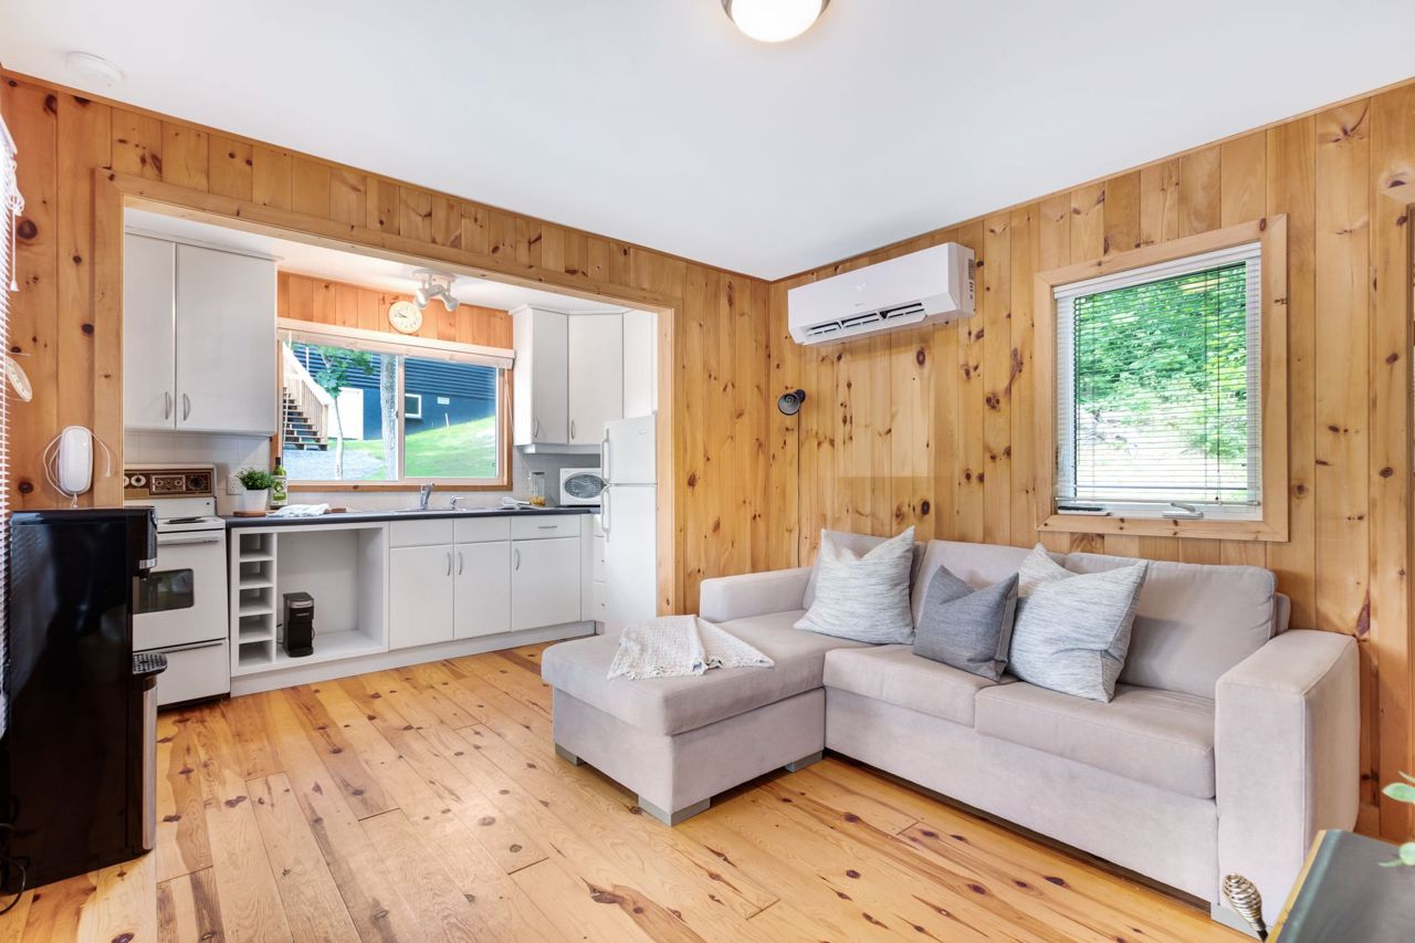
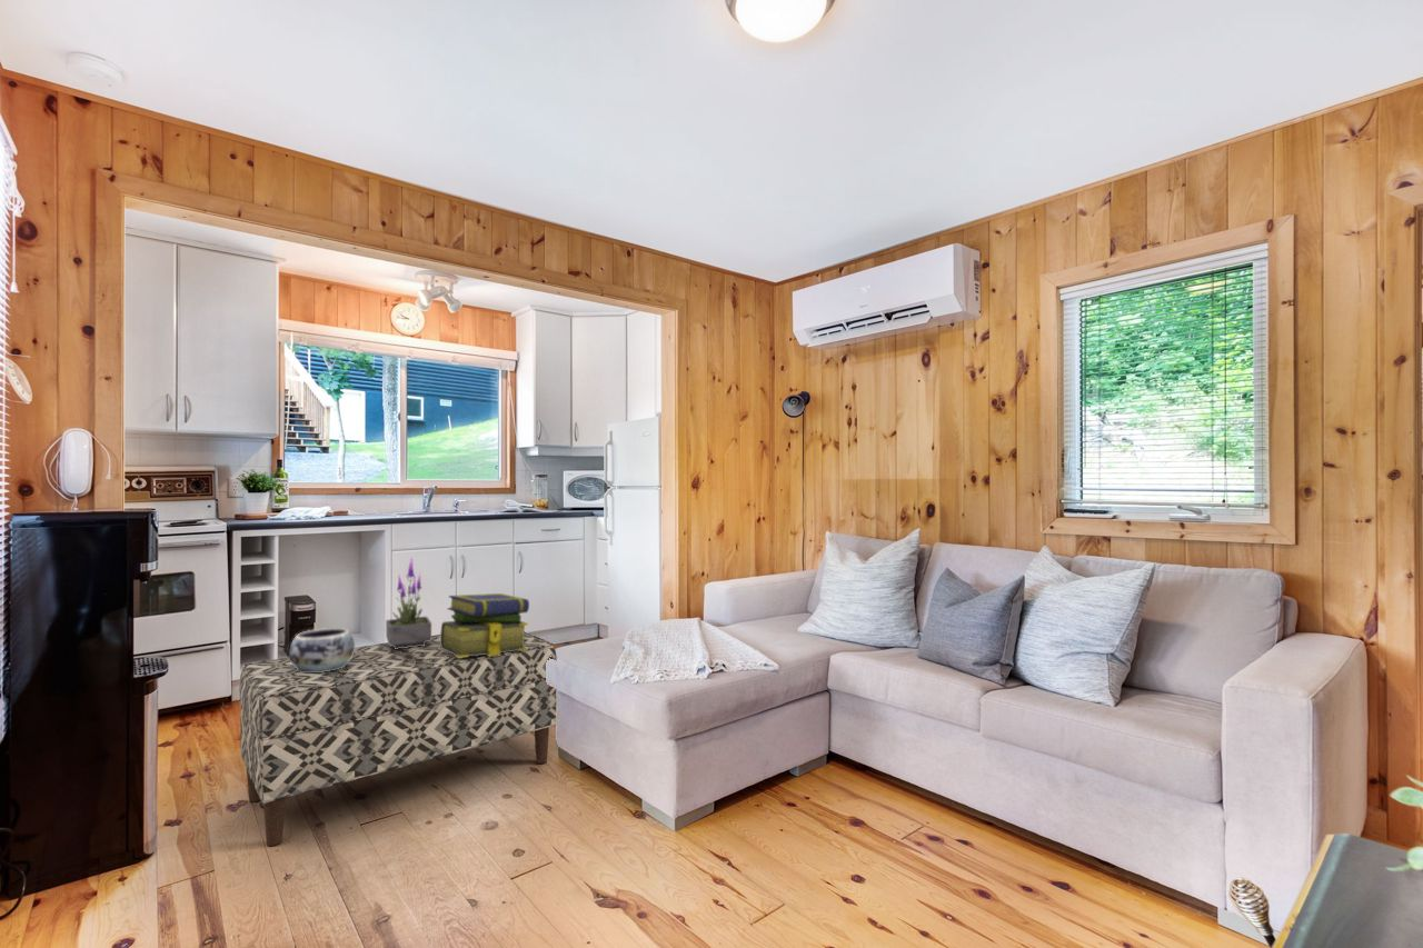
+ stack of books (486, 621)
+ potted plant (408, 599)
+ bench (407, 716)
+ decorative bowl (322, 649)
